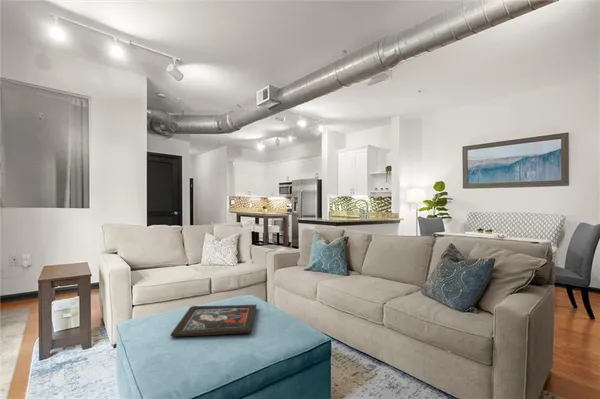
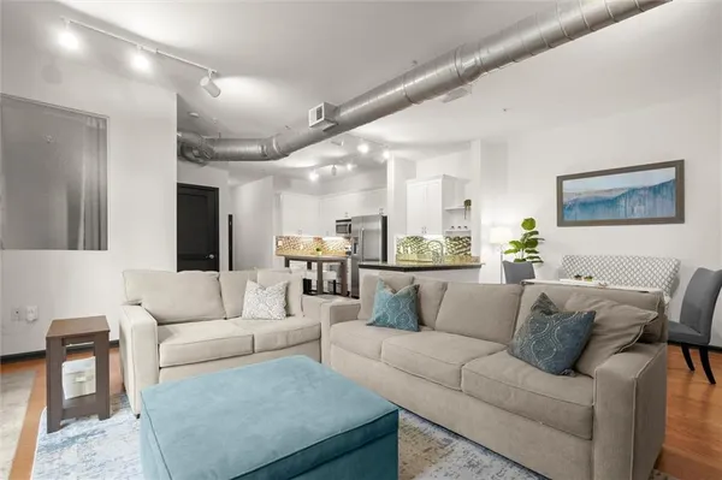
- religious icon (217, 318)
